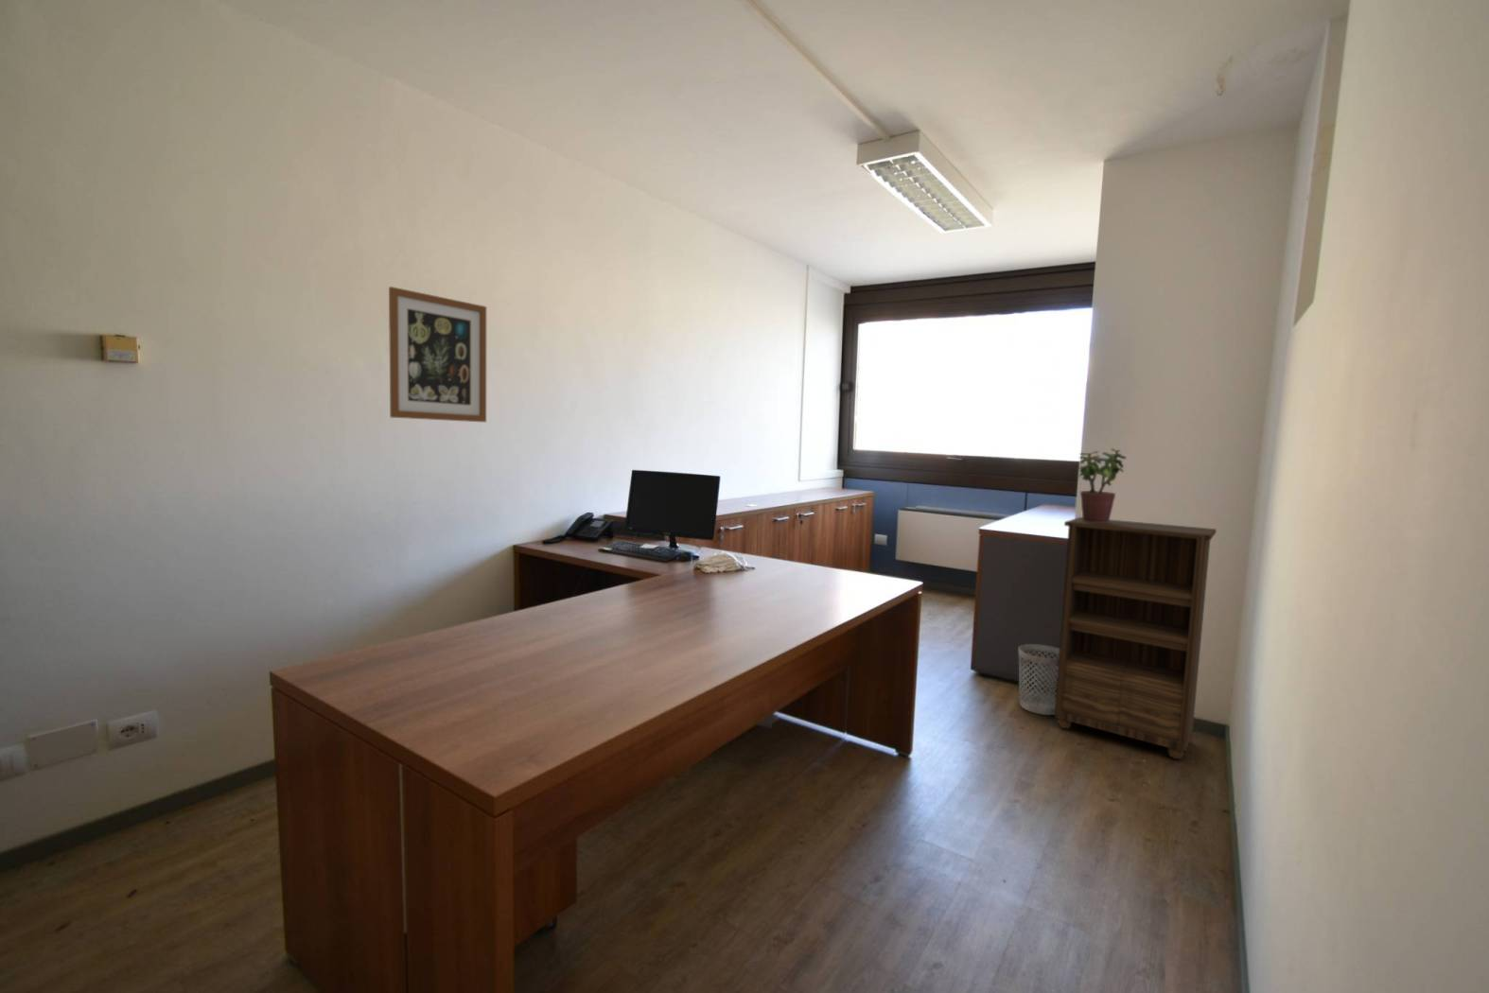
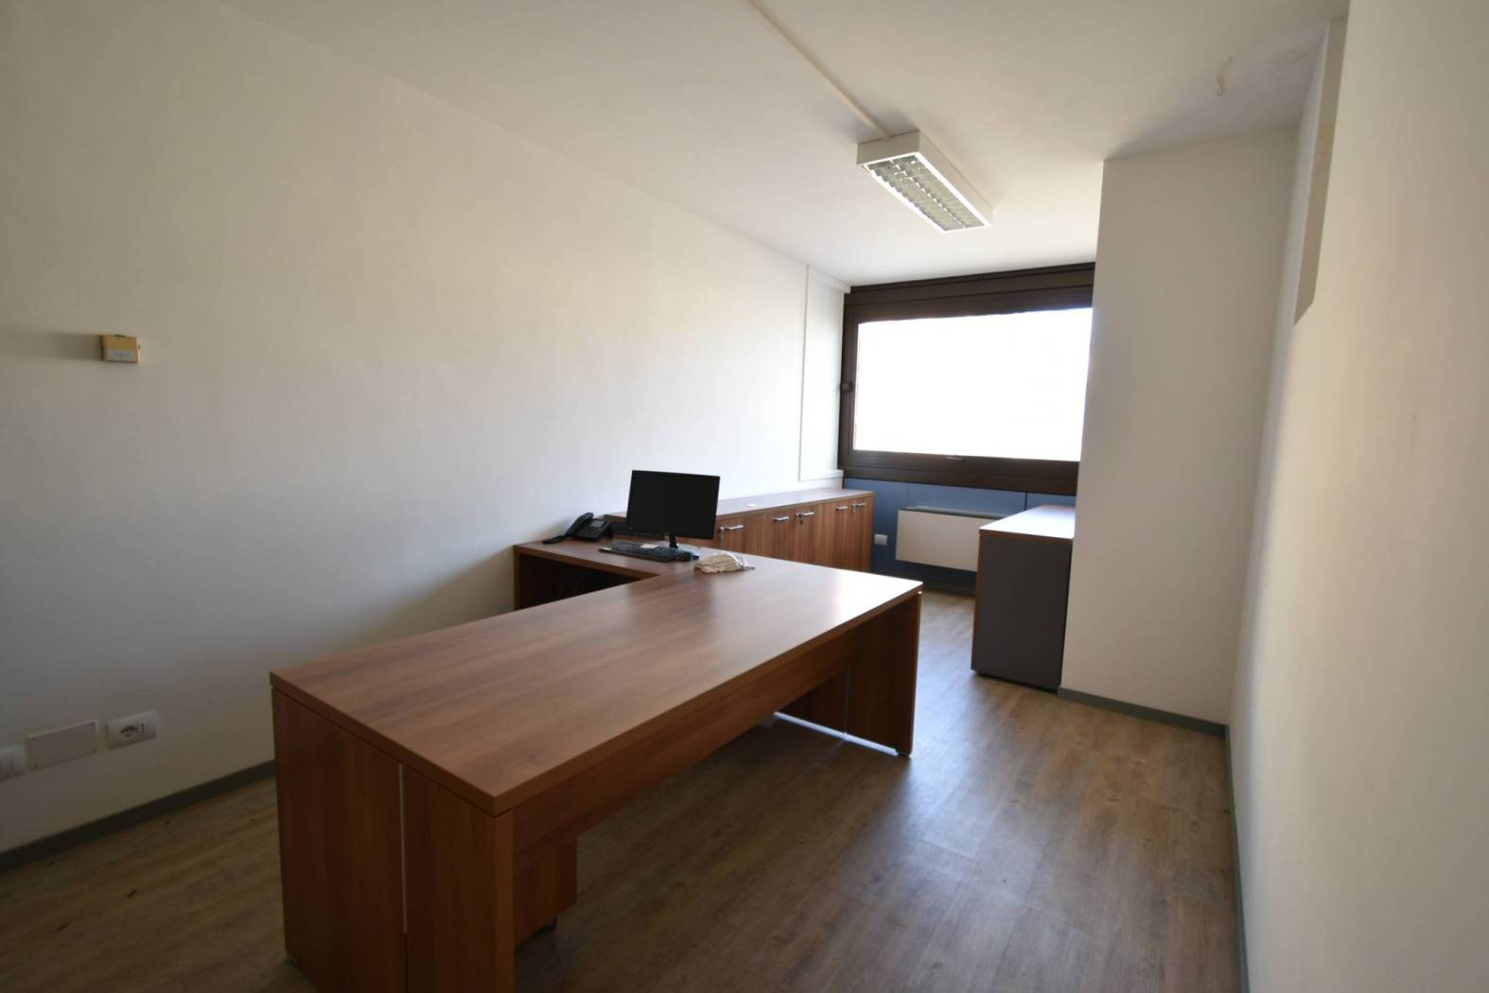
- potted plant (1101, 484)
- wall art (441, 358)
- wastebasket (1041, 679)
- bookshelf (1130, 631)
